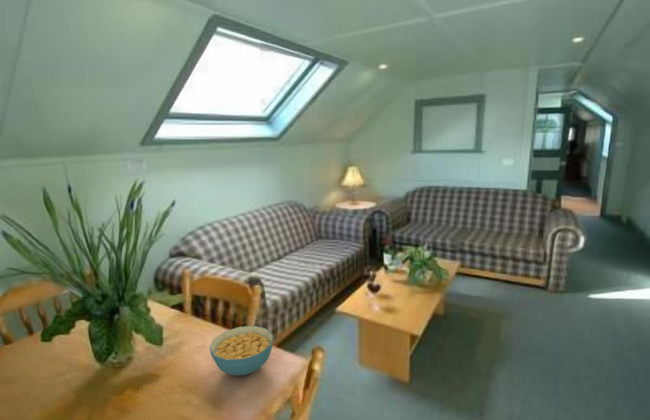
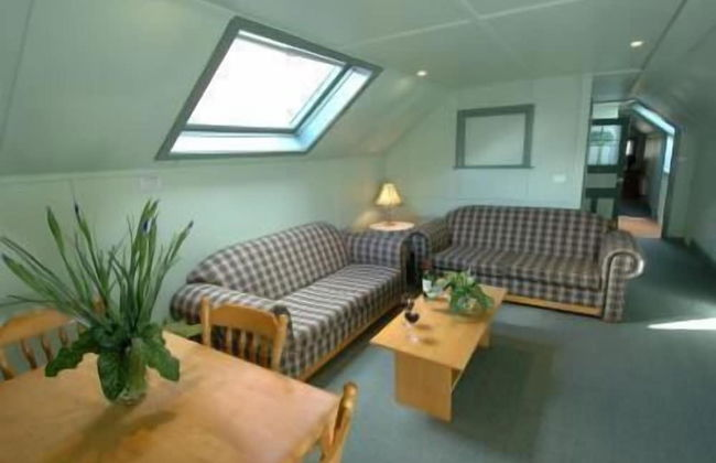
- cereal bowl (243, 355)
